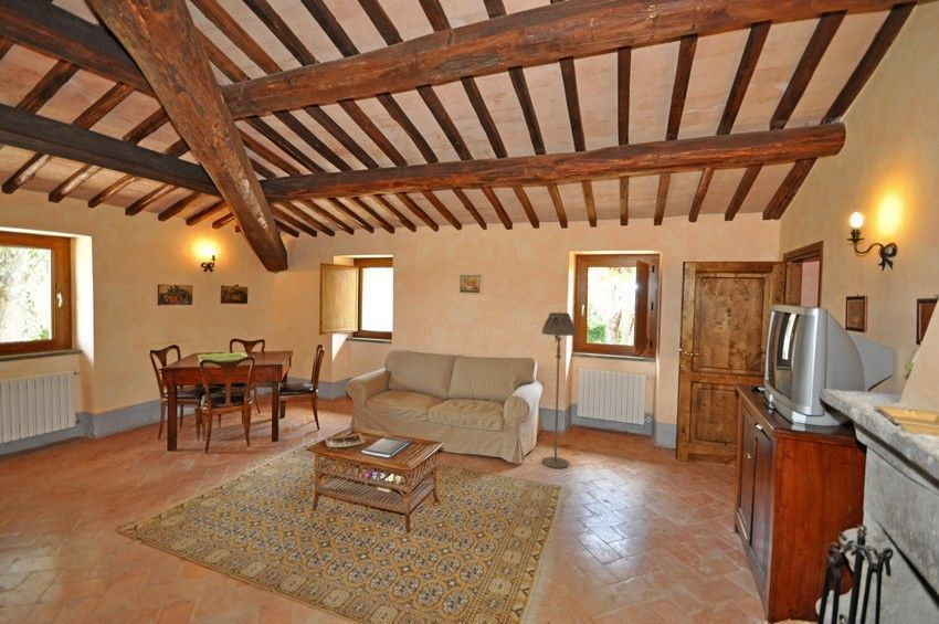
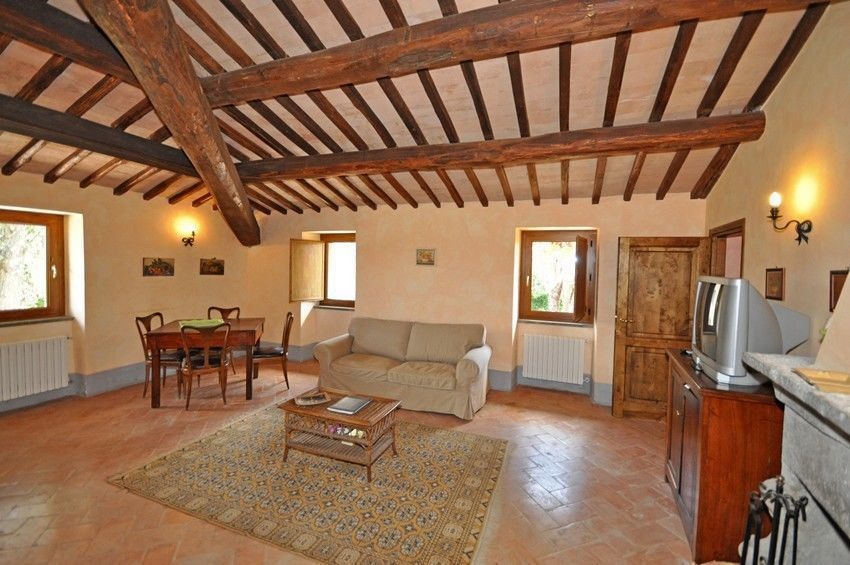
- floor lamp (557, 388)
